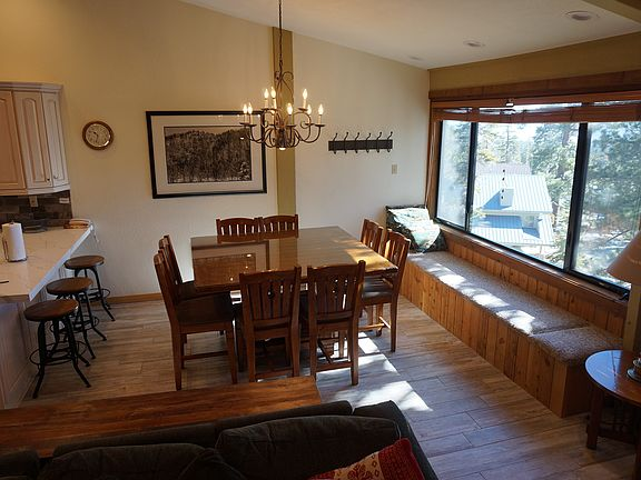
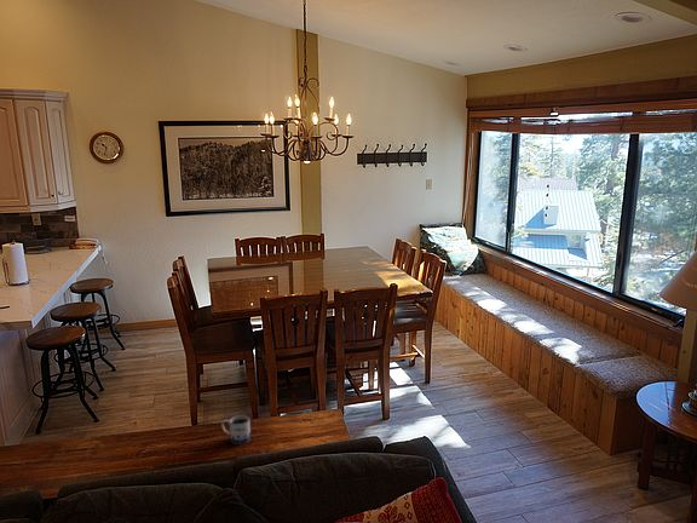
+ mug (237, 429)
